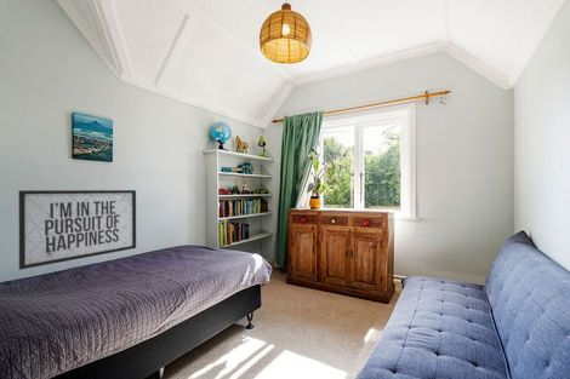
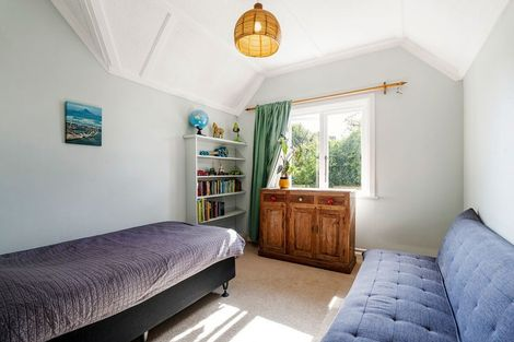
- mirror (86, 223)
